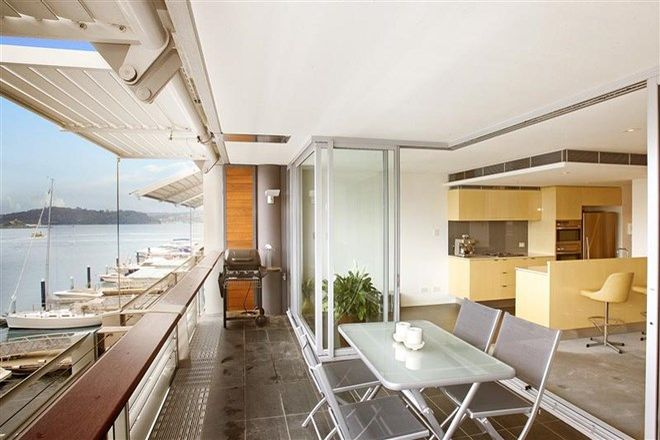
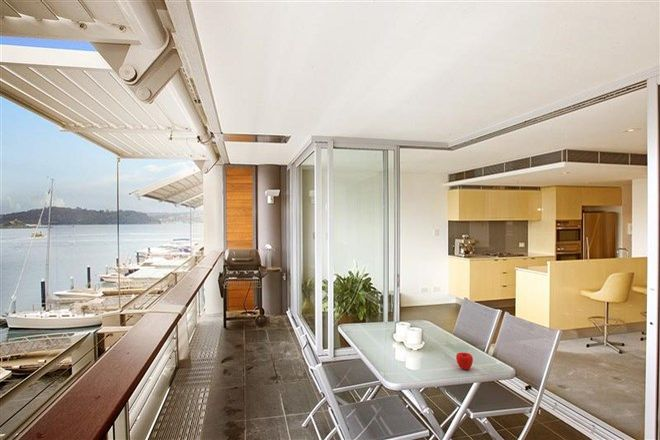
+ apple (464, 361)
